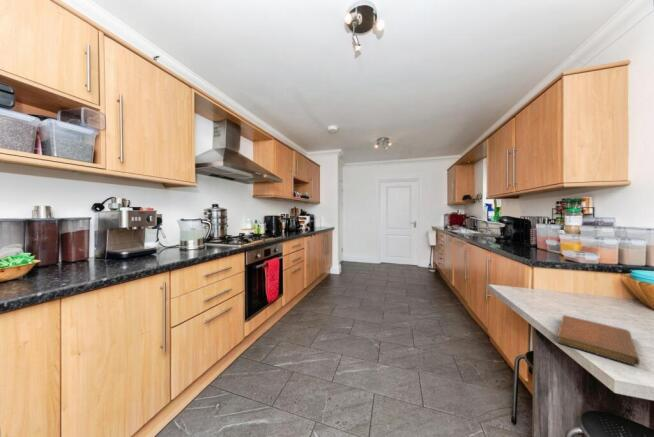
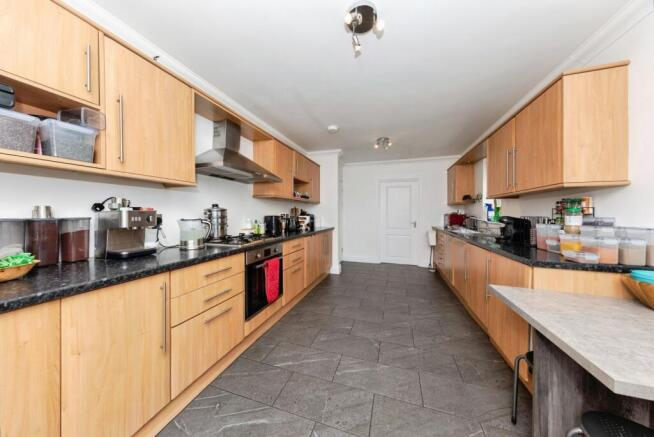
- notebook (594, 336)
